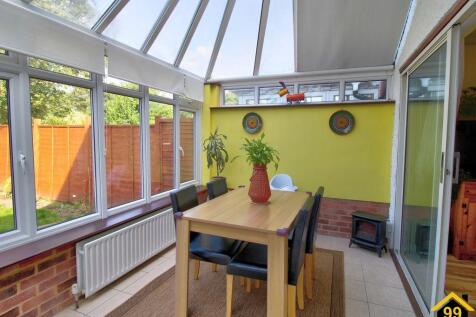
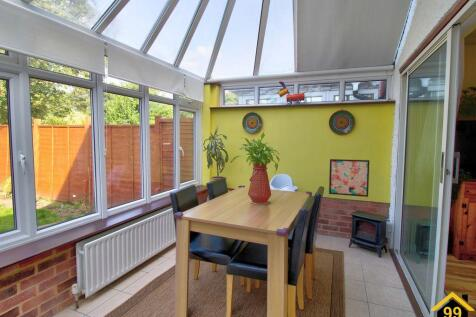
+ wall art (348, 177)
